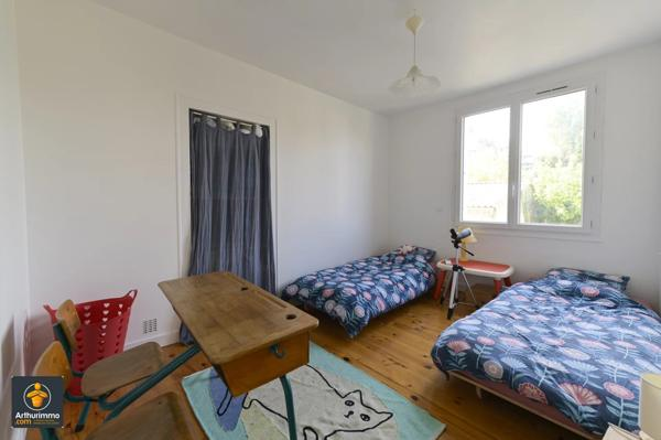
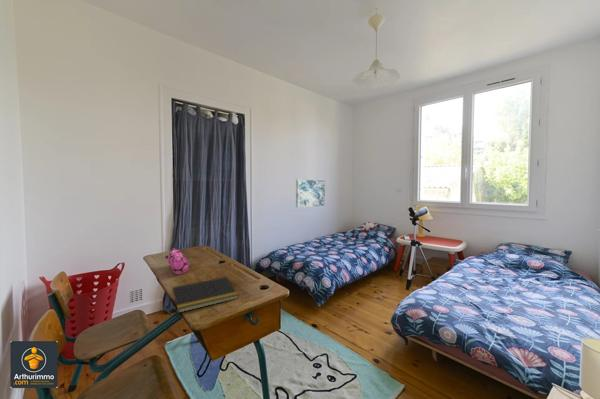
+ pencil case (177, 260)
+ wall art (311, 193)
+ notepad (205, 292)
